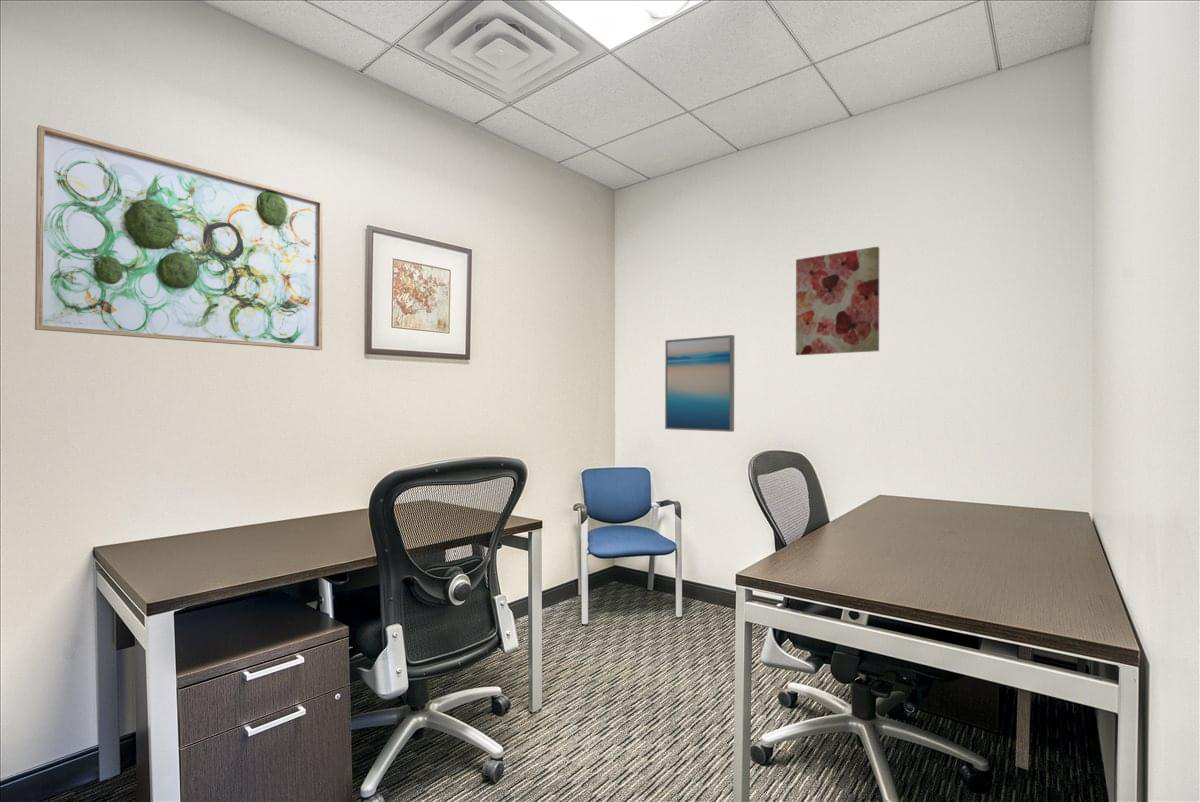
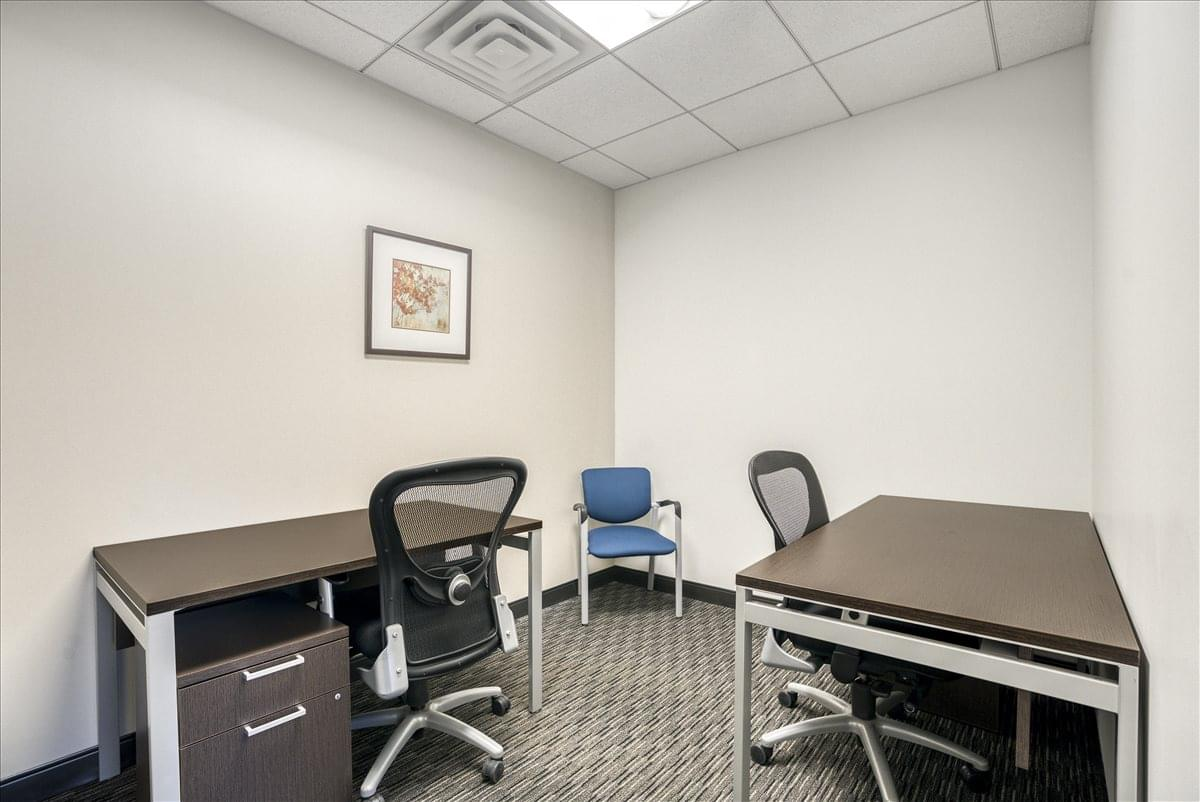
- wall art (201, 255)
- wall art (835, 303)
- wall art (698, 384)
